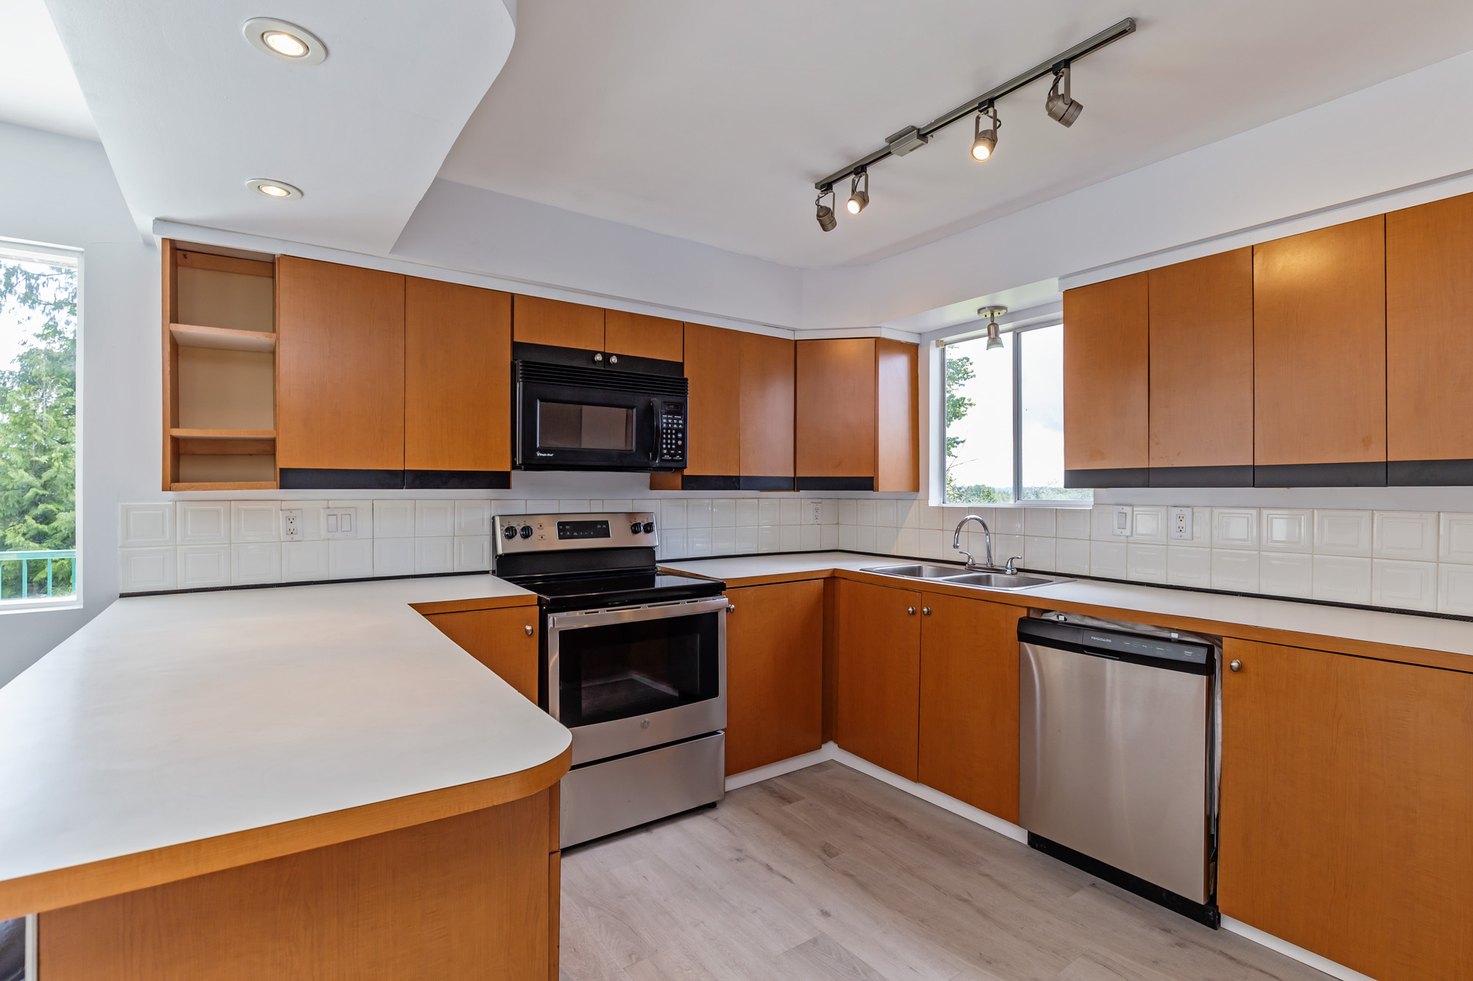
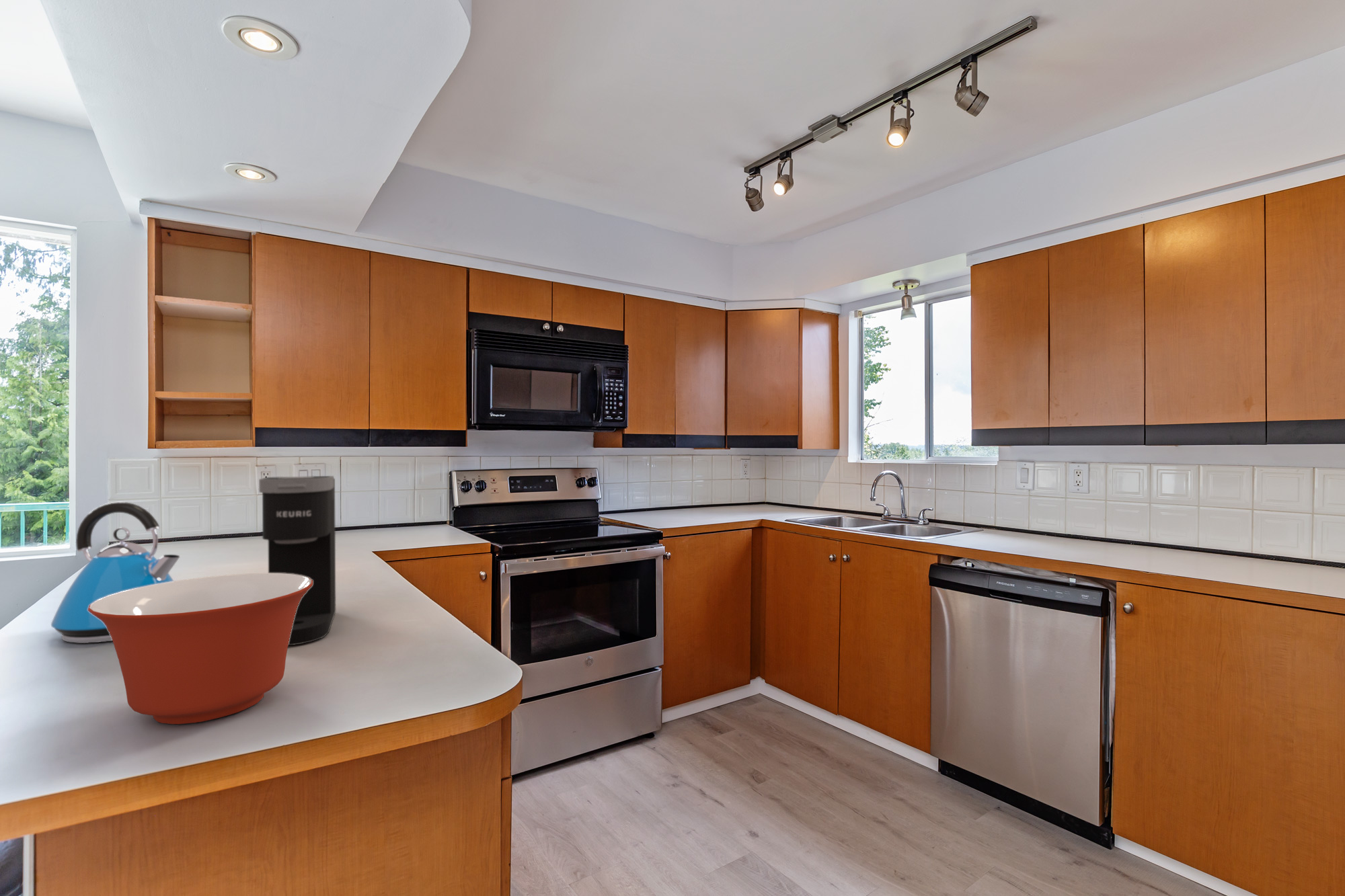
+ mixing bowl (210, 647)
+ kettle (118, 565)
+ coffee maker (301, 551)
